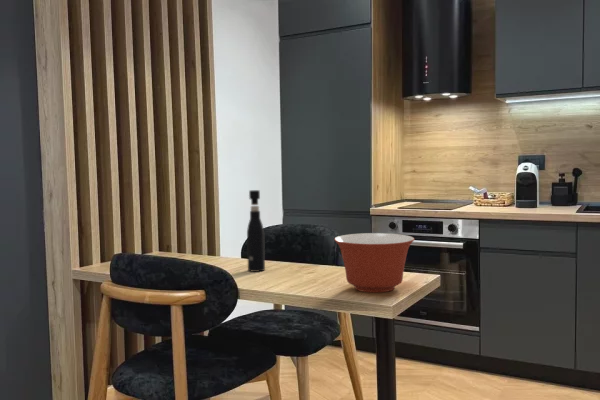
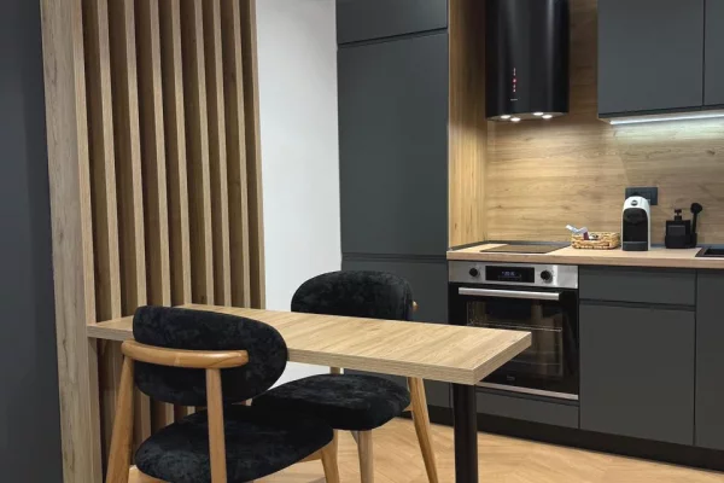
- mixing bowl (374, 263)
- pepper grinder (255, 230)
